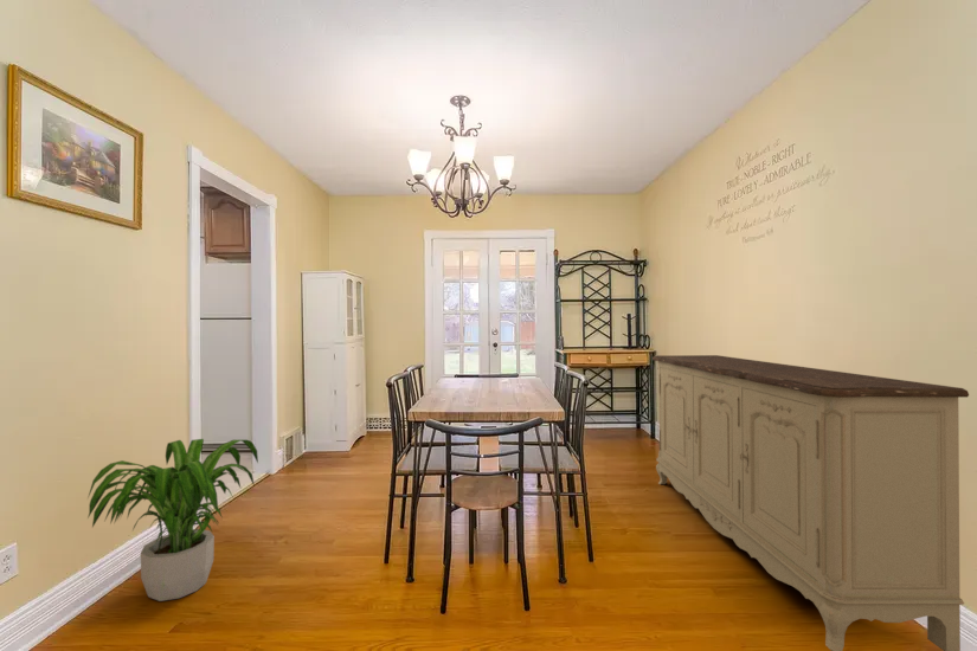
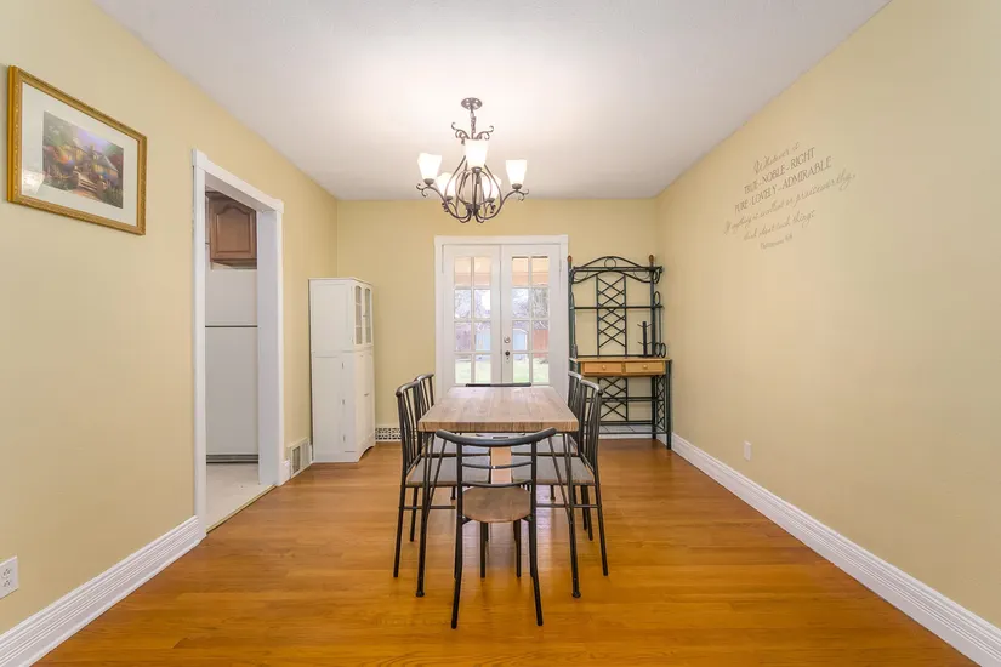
- sideboard (751, 452)
- potted plant (184, 515)
